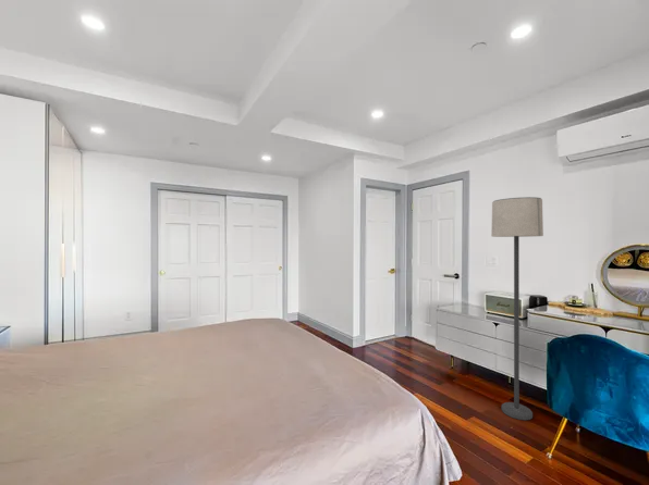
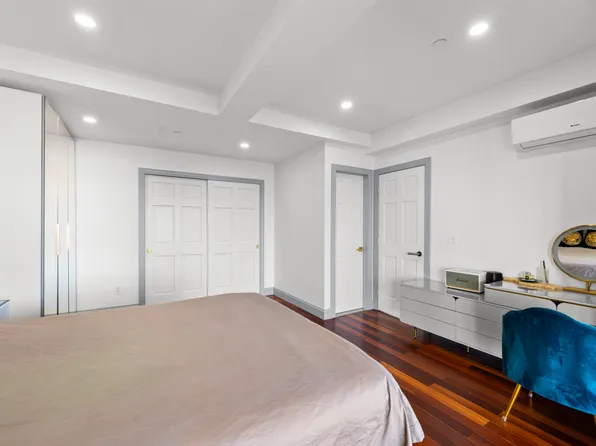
- lamp (516, 306)
